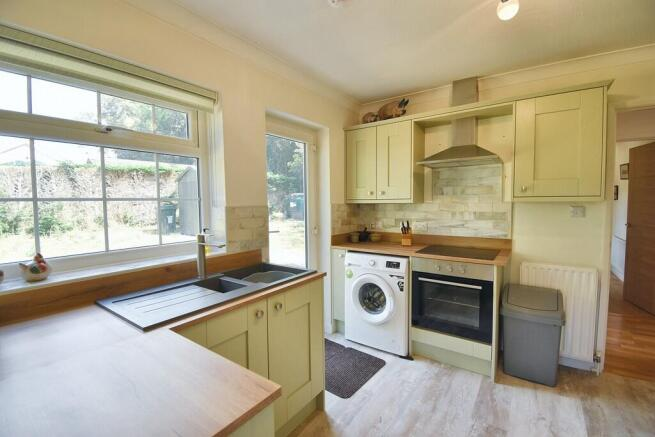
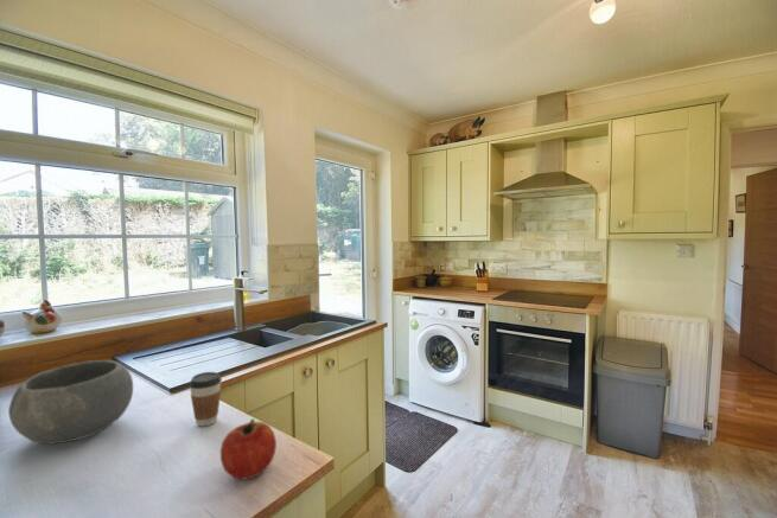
+ coffee cup (205, 398)
+ bowl (76, 402)
+ apple (248, 446)
